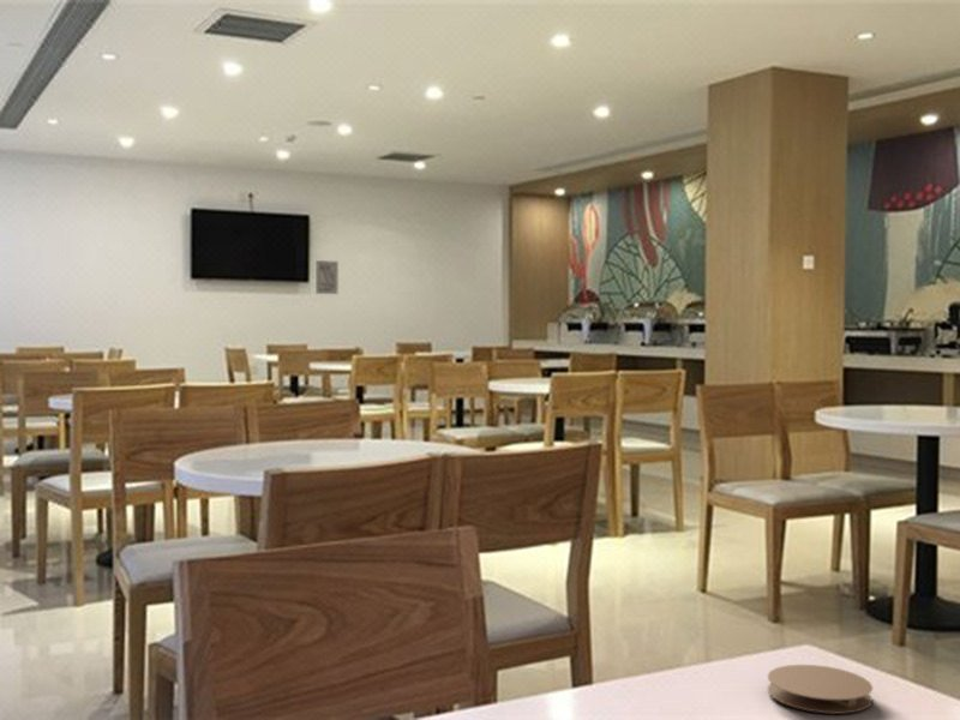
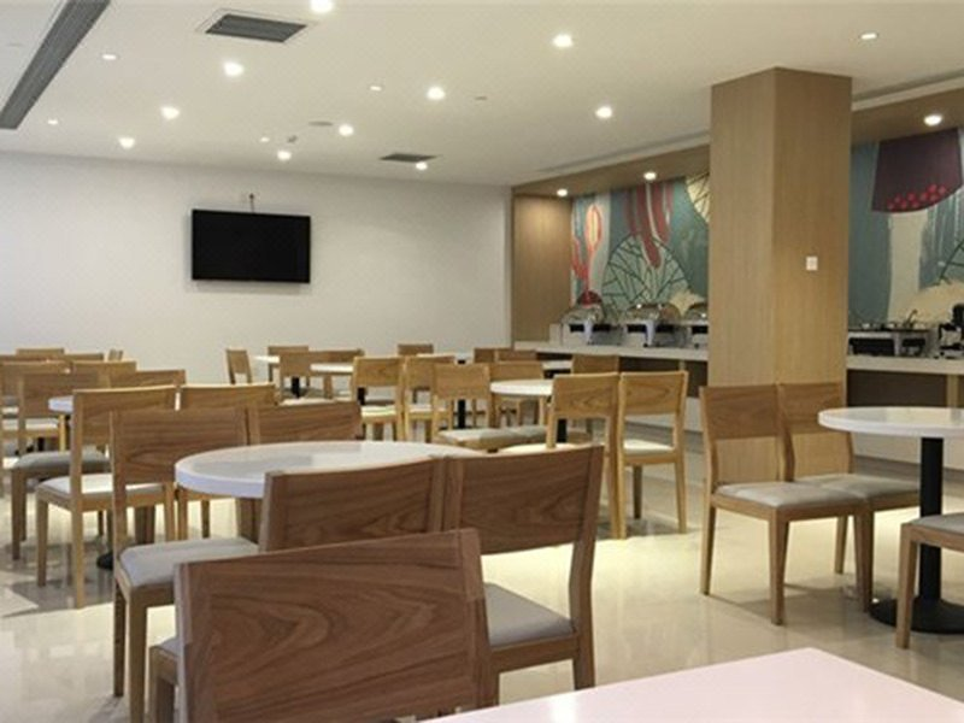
- coaster (818, 688)
- wall art (326, 277)
